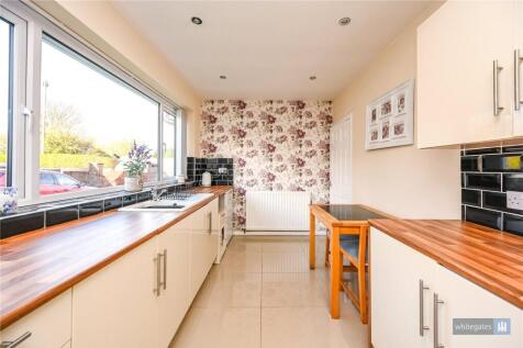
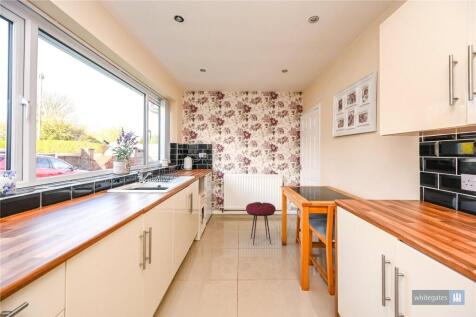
+ stool (256, 221)
